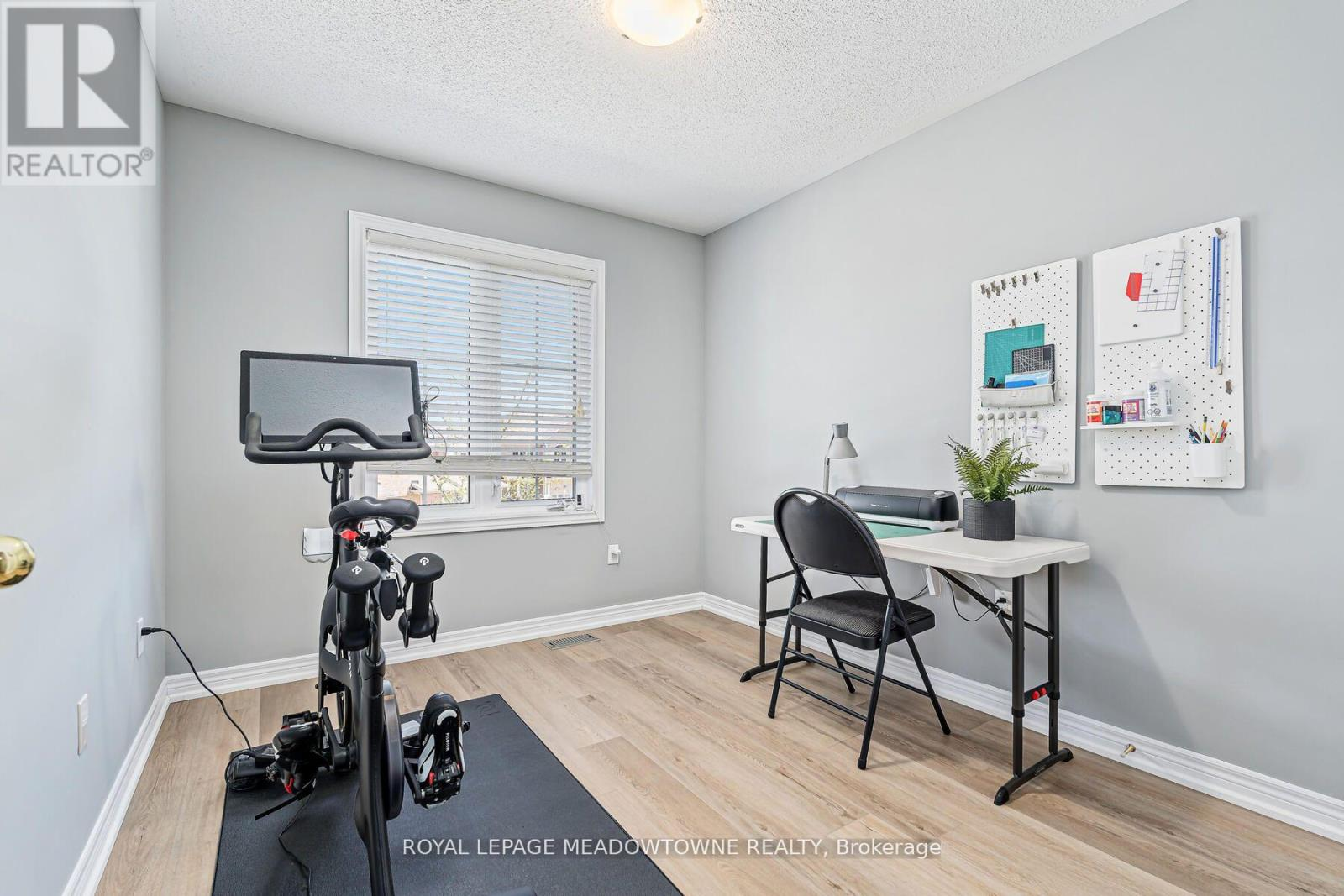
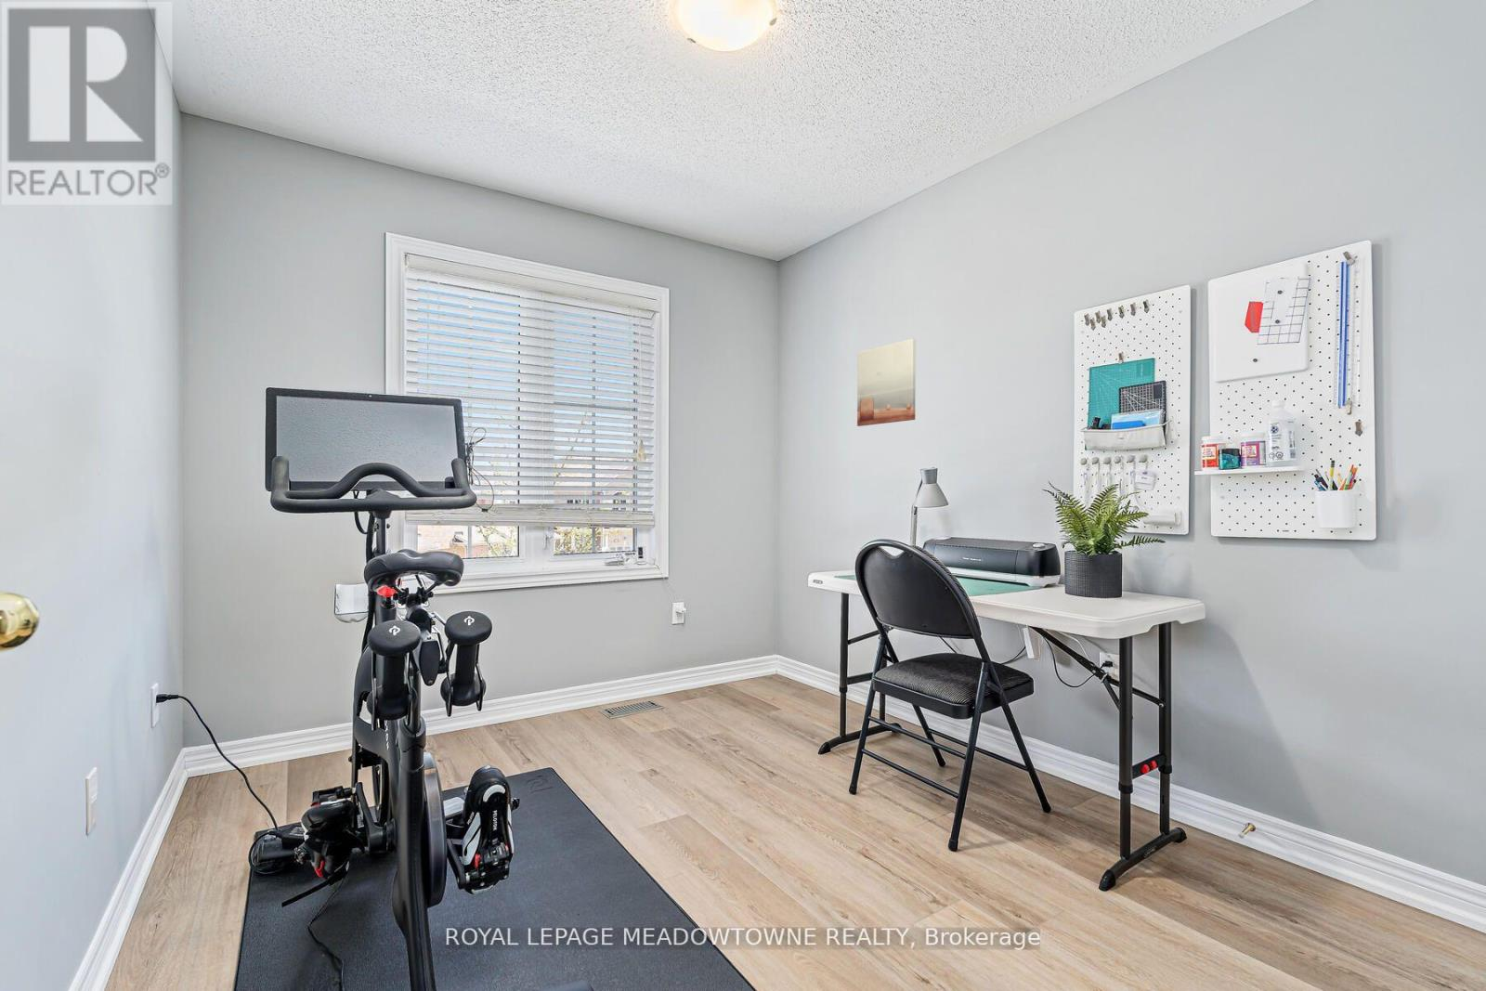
+ wall art (886, 385)
